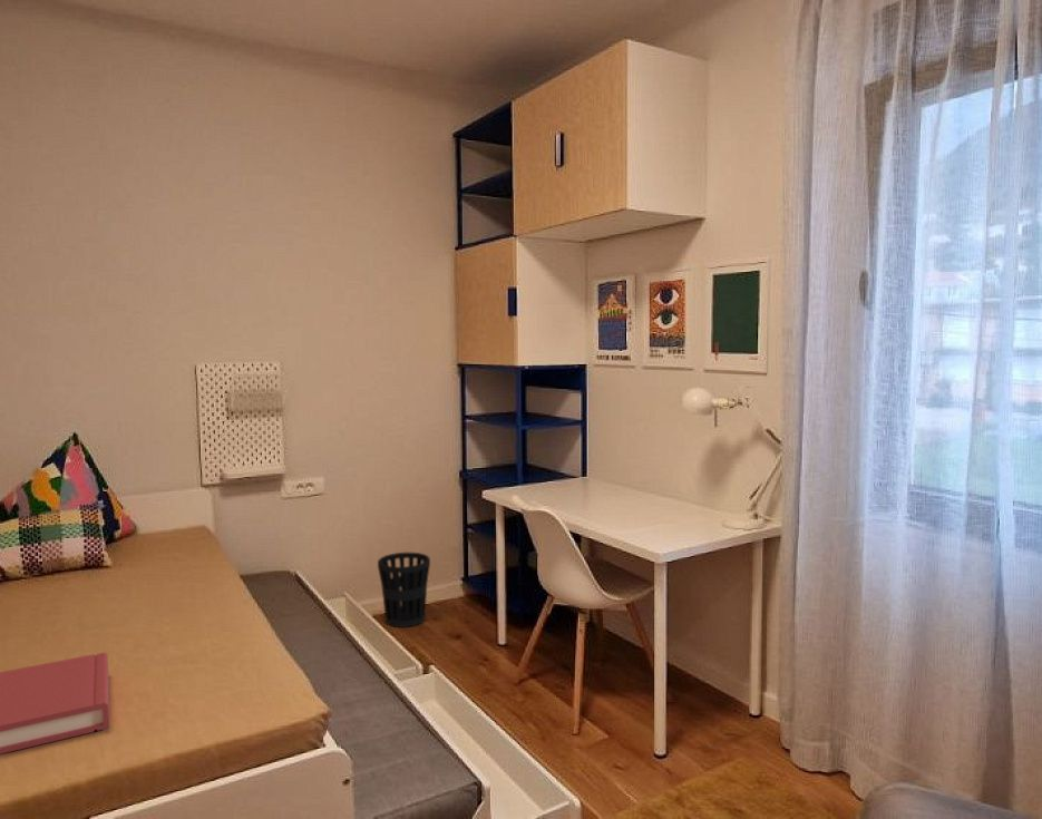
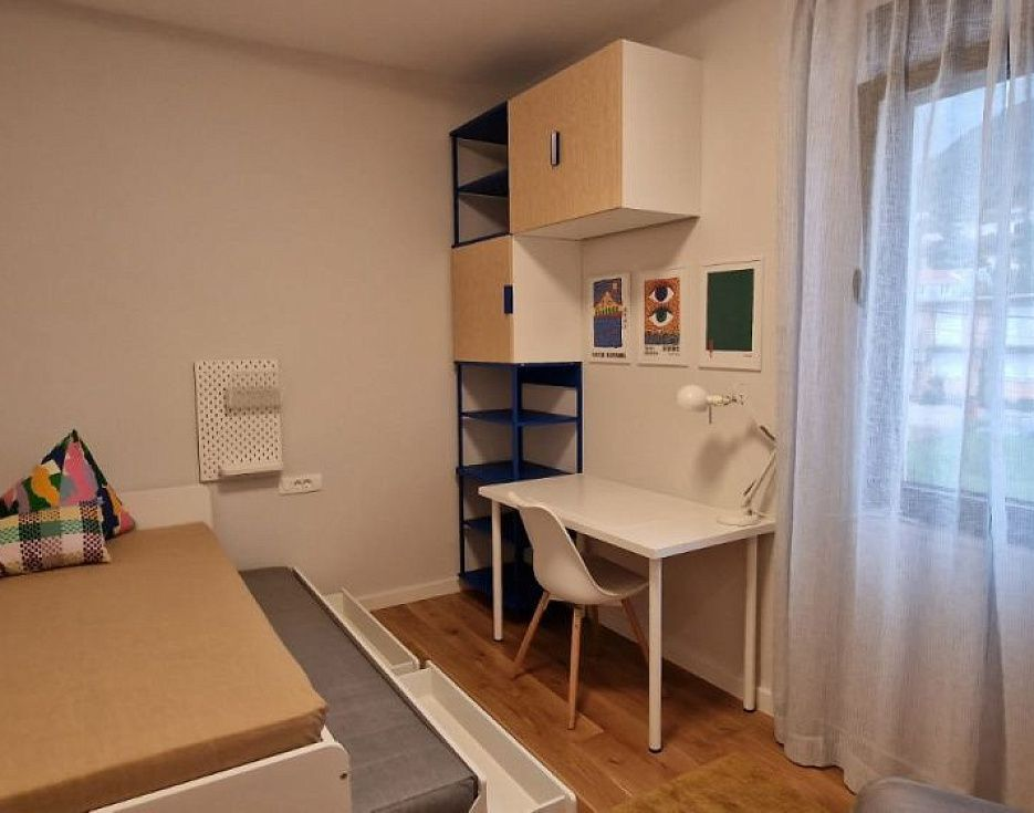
- hardback book (51, 699)
- wastebasket (405, 589)
